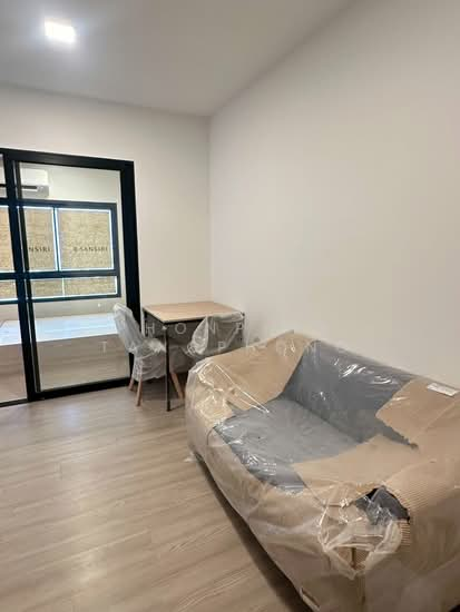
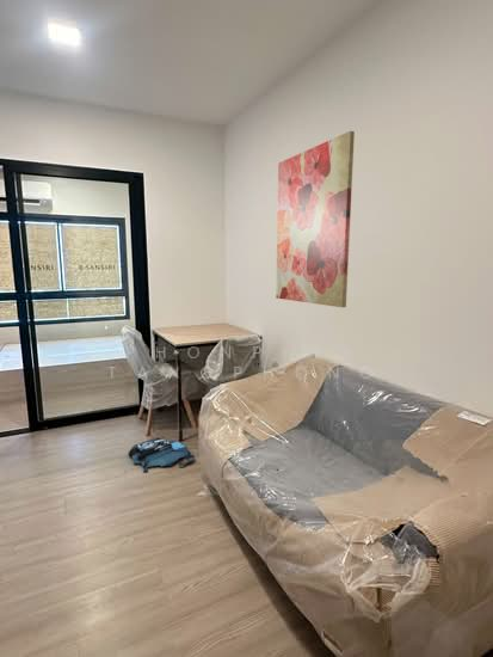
+ backpack (159, 447)
+ wall art (308, 228)
